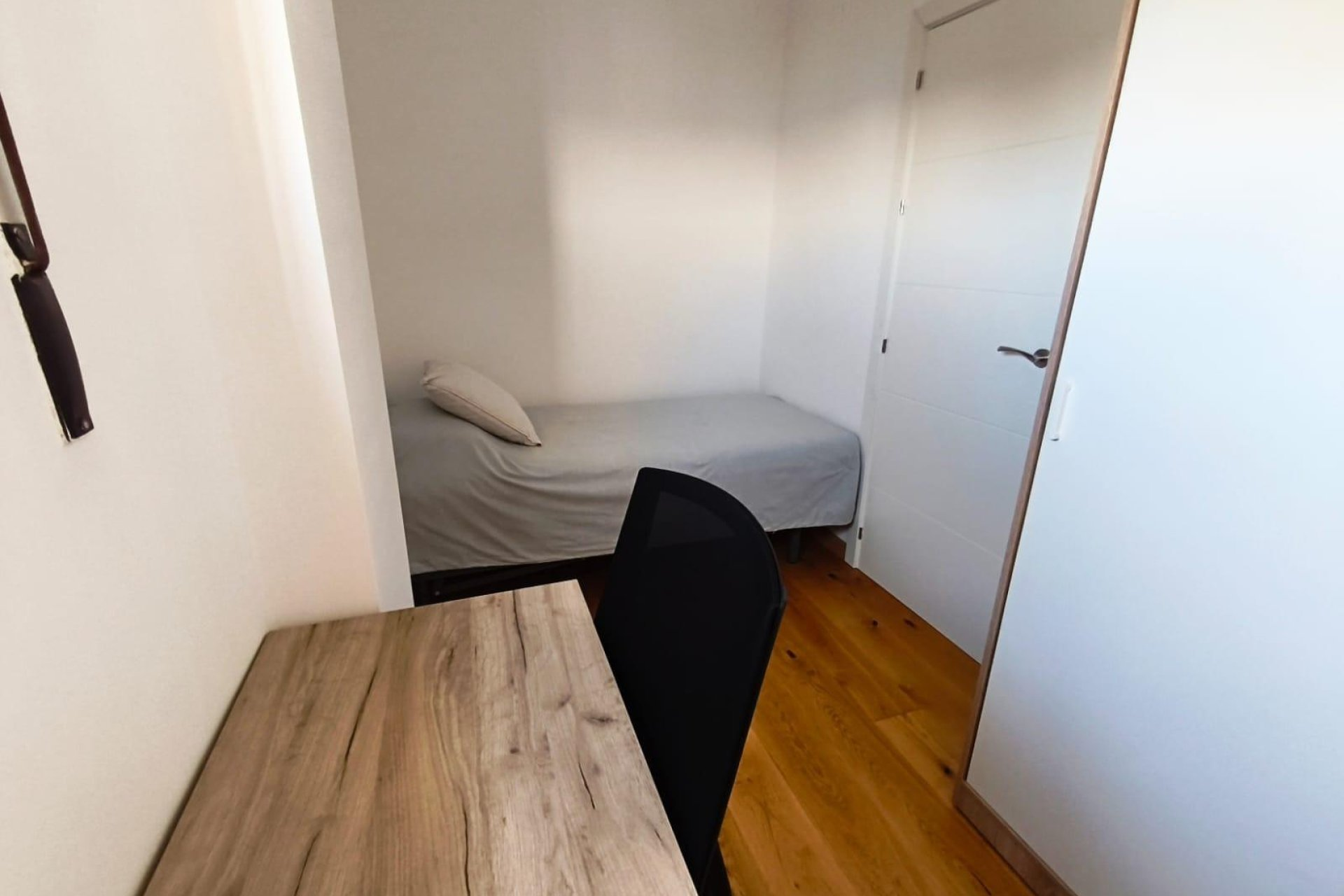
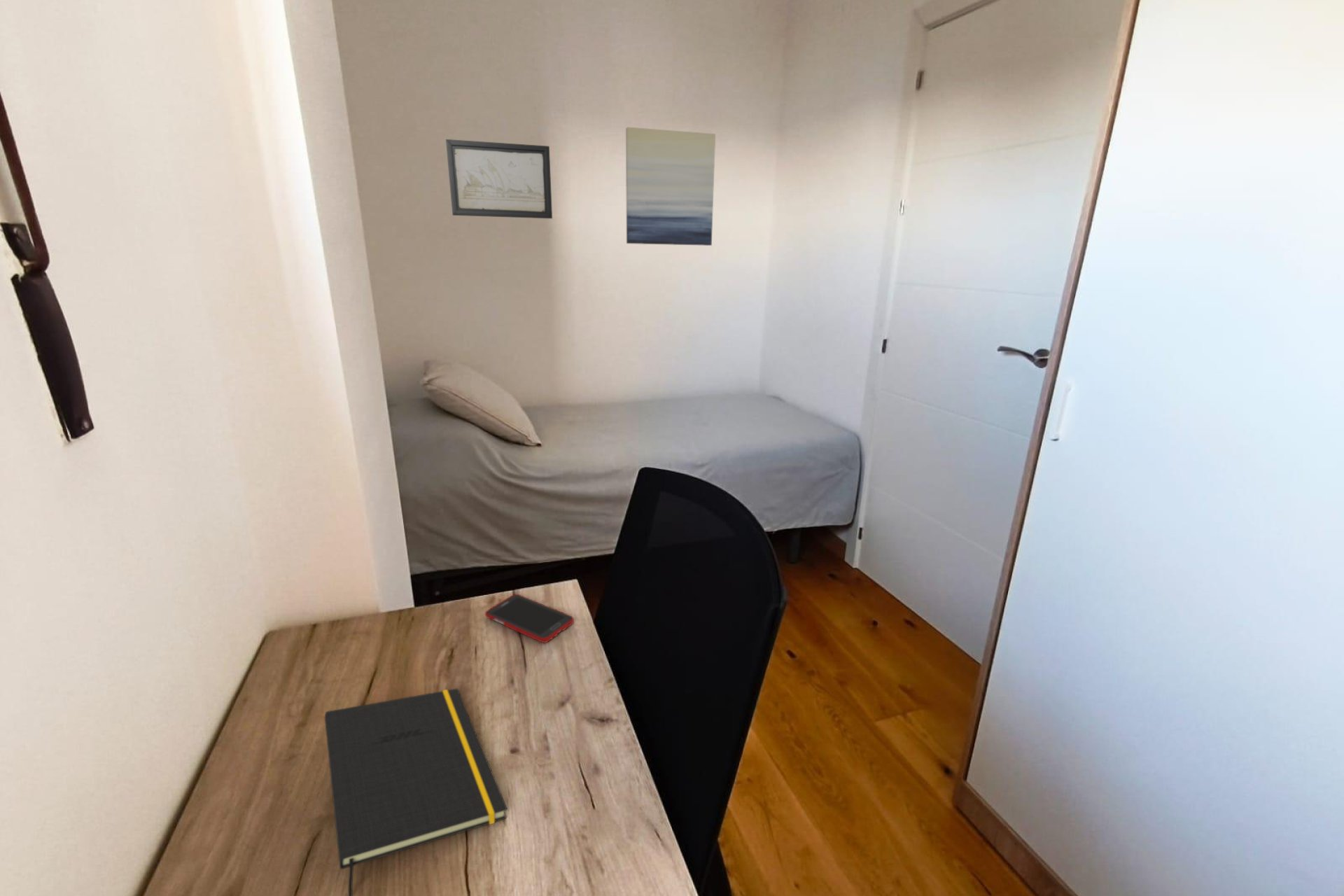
+ wall art (500, 181)
+ notepad (410, 762)
+ cell phone (529, 617)
+ wall art (670, 189)
